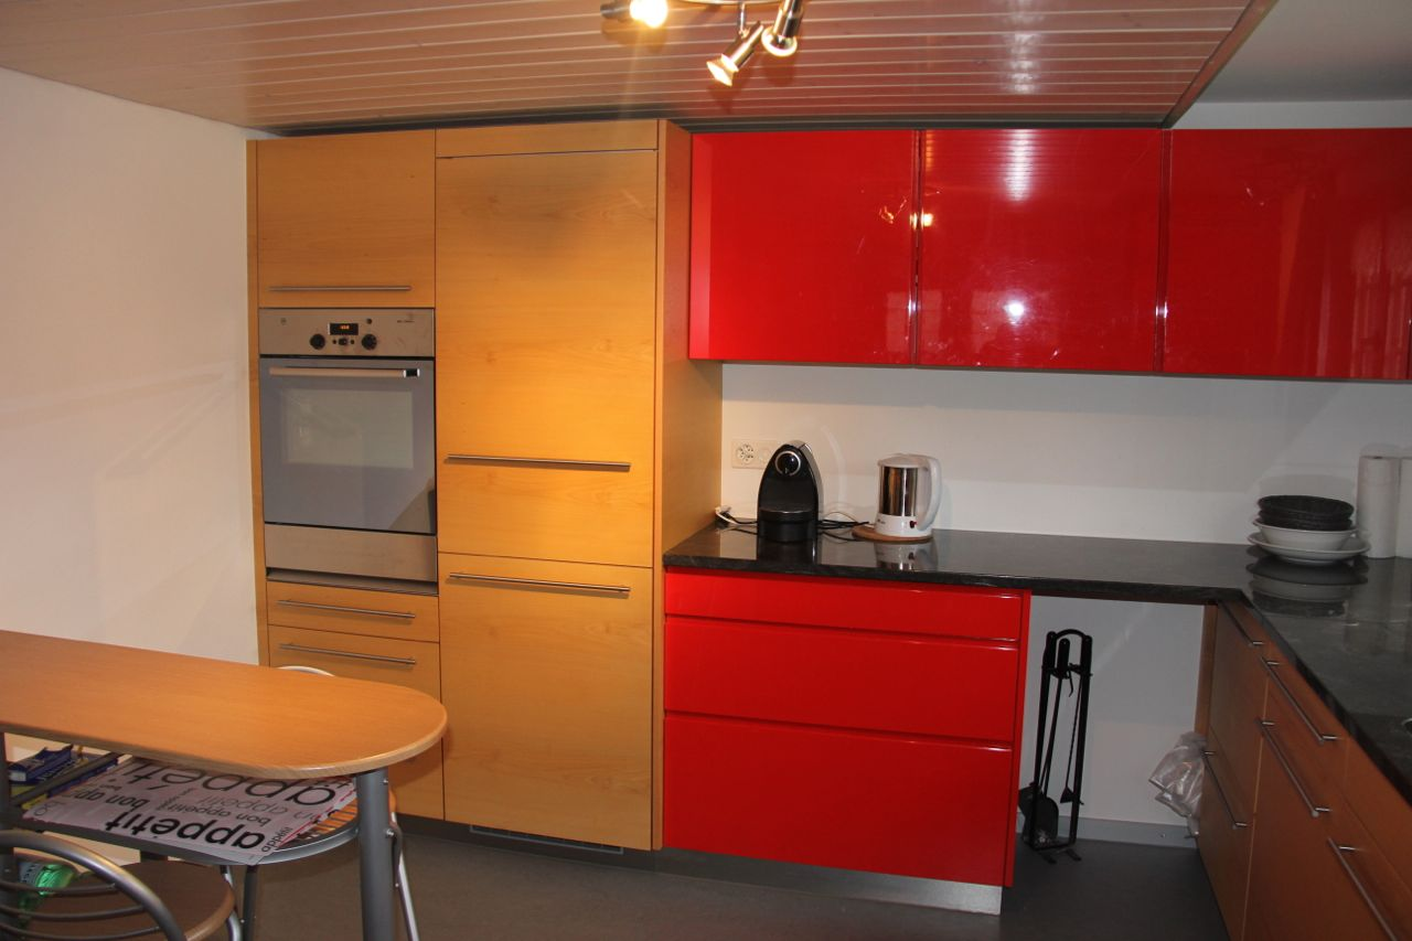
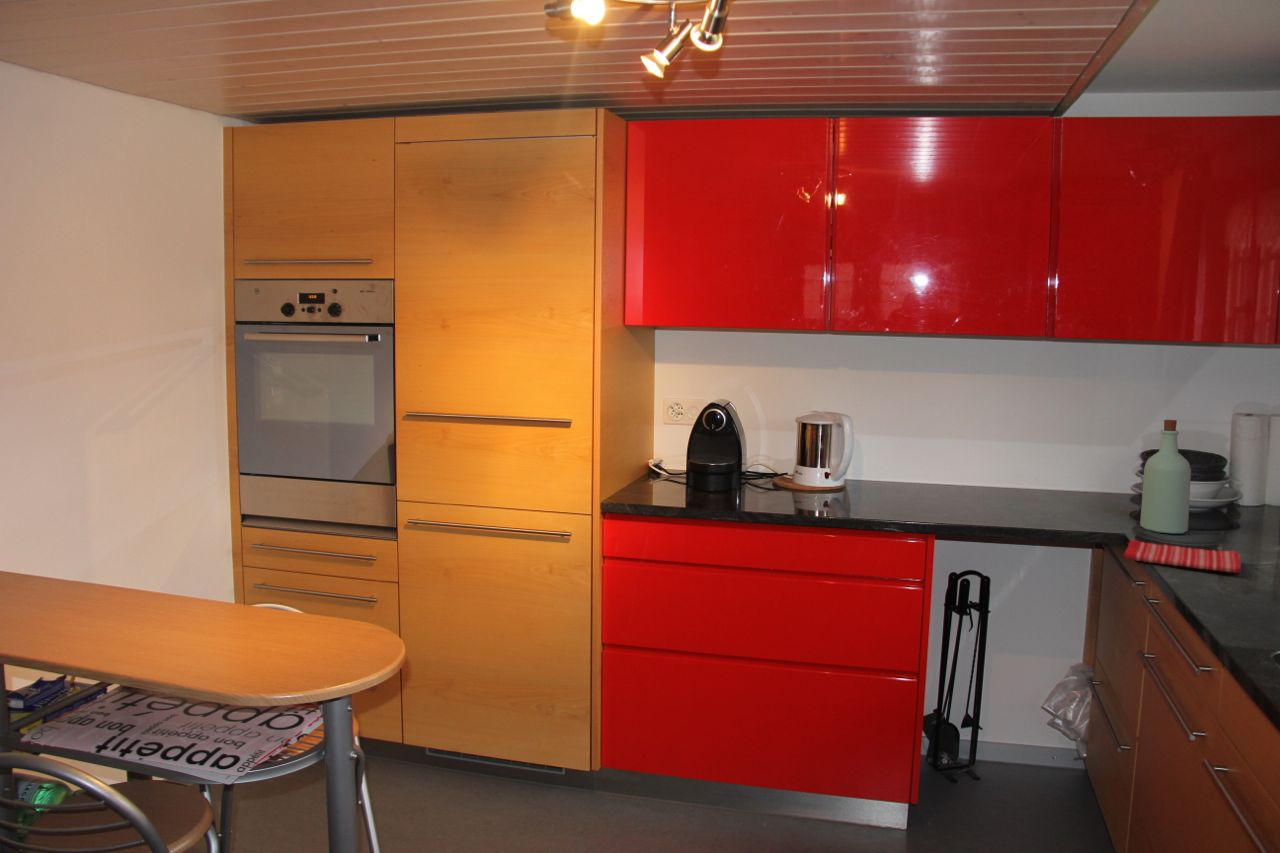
+ bottle (1167, 474)
+ dish towel (1181, 555)
